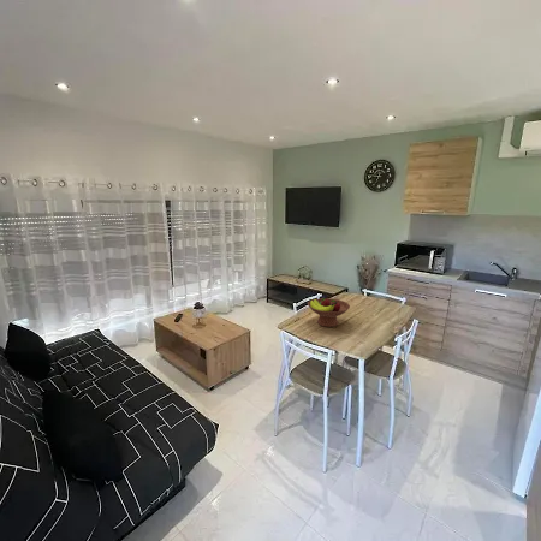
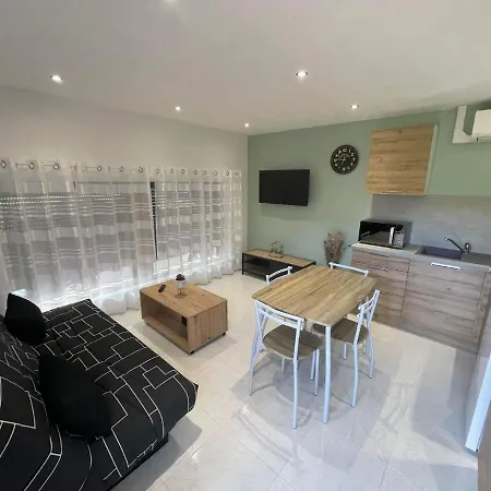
- fruit bowl (328, 310)
